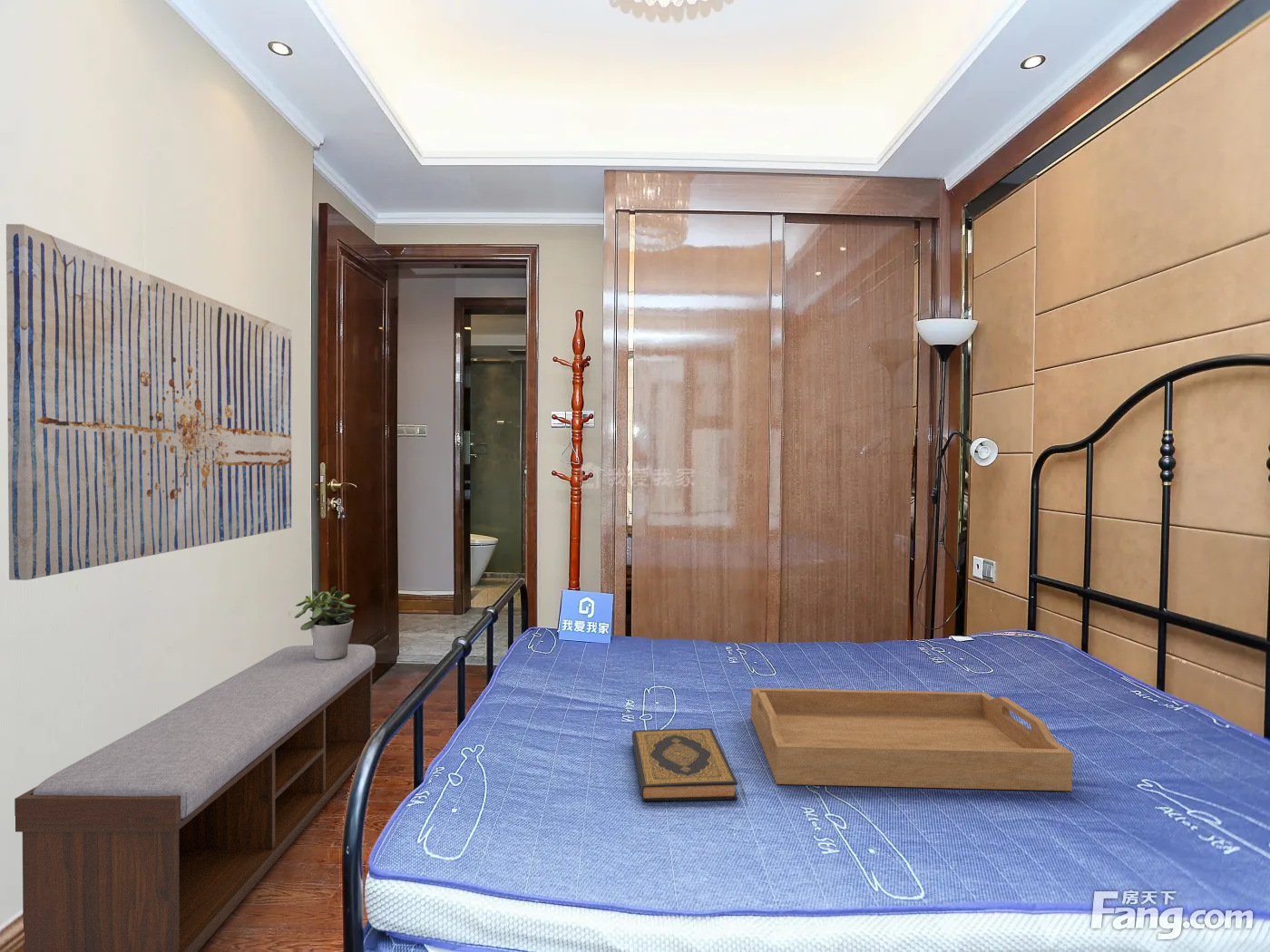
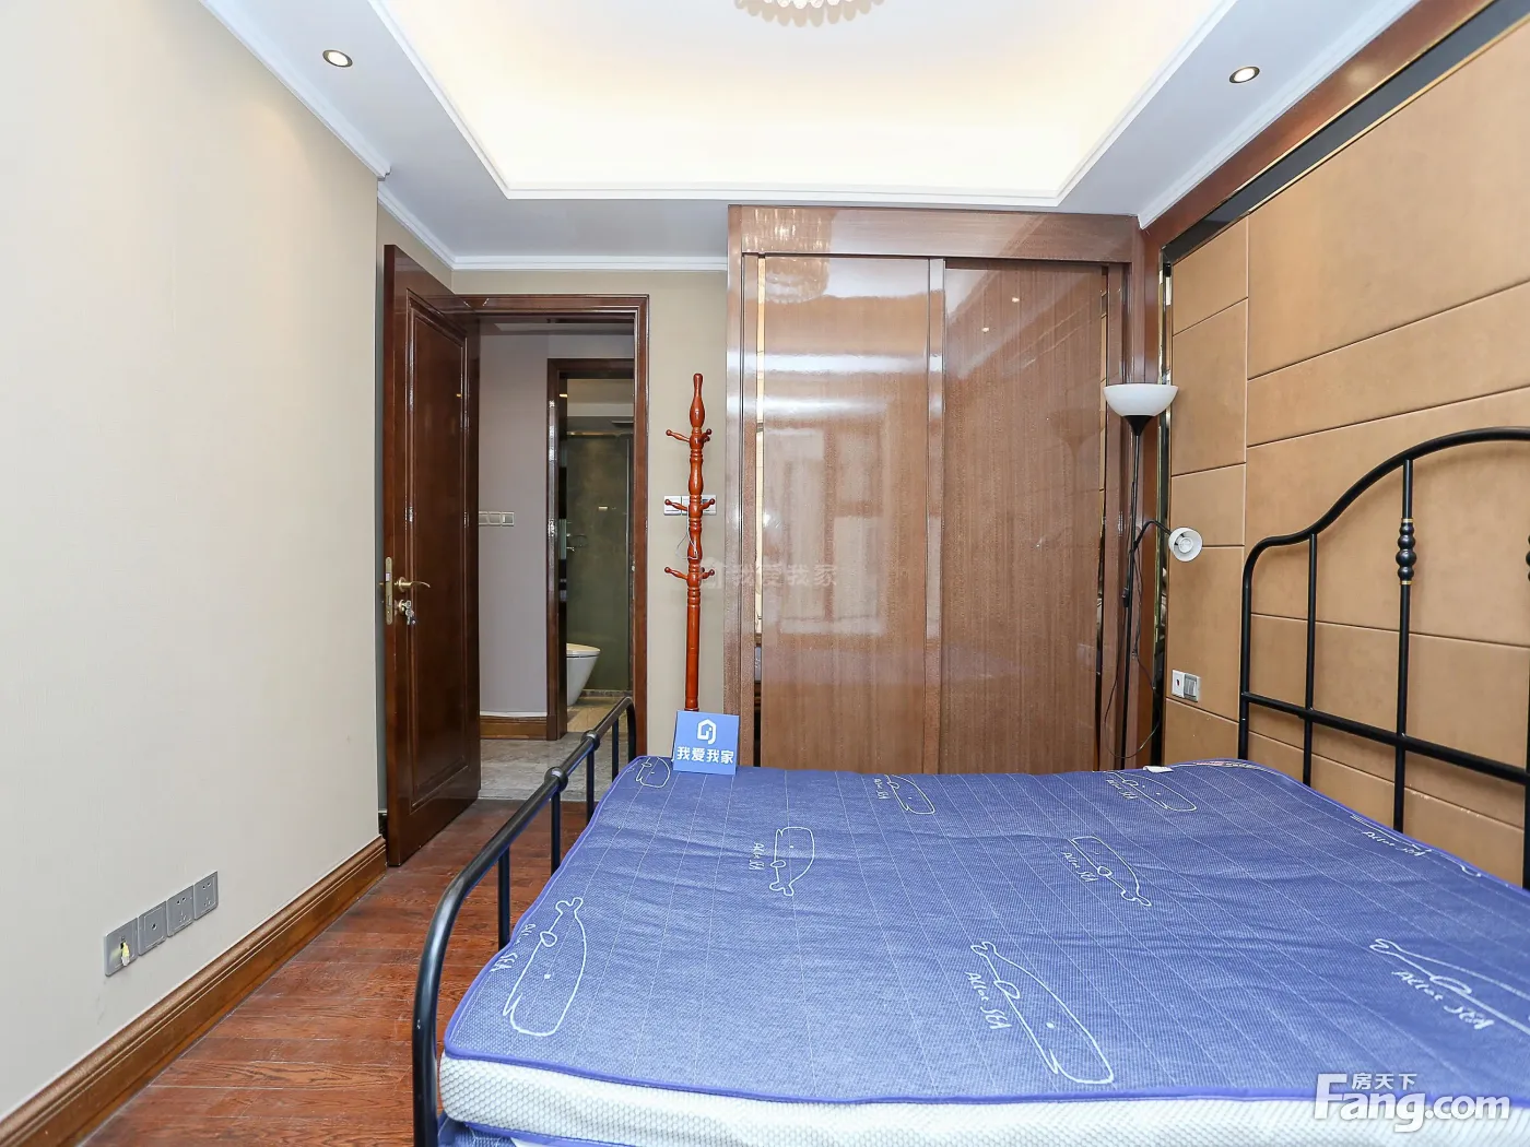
- hardback book (679, 761)
- wall art (190, 419)
- bench (249, 765)
- potted plant (320, 621)
- serving tray (892, 728)
